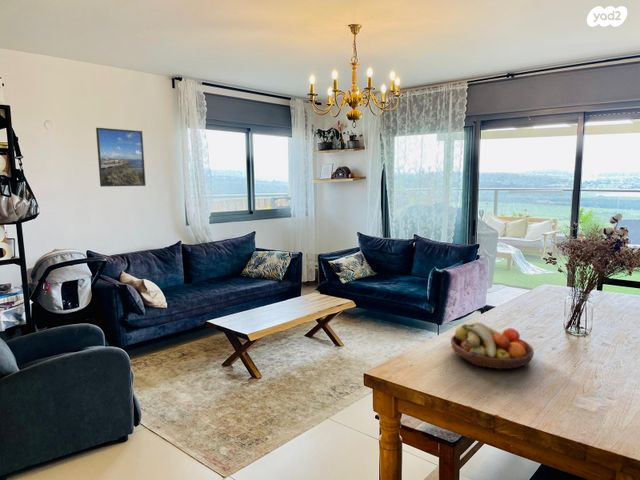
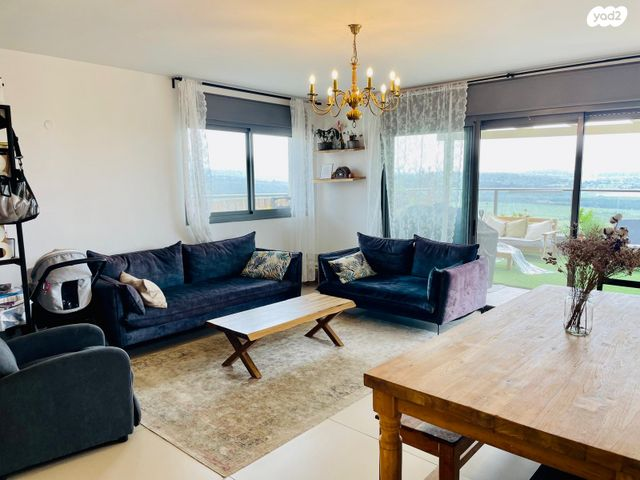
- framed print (121, 158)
- fruit bowl (491, 341)
